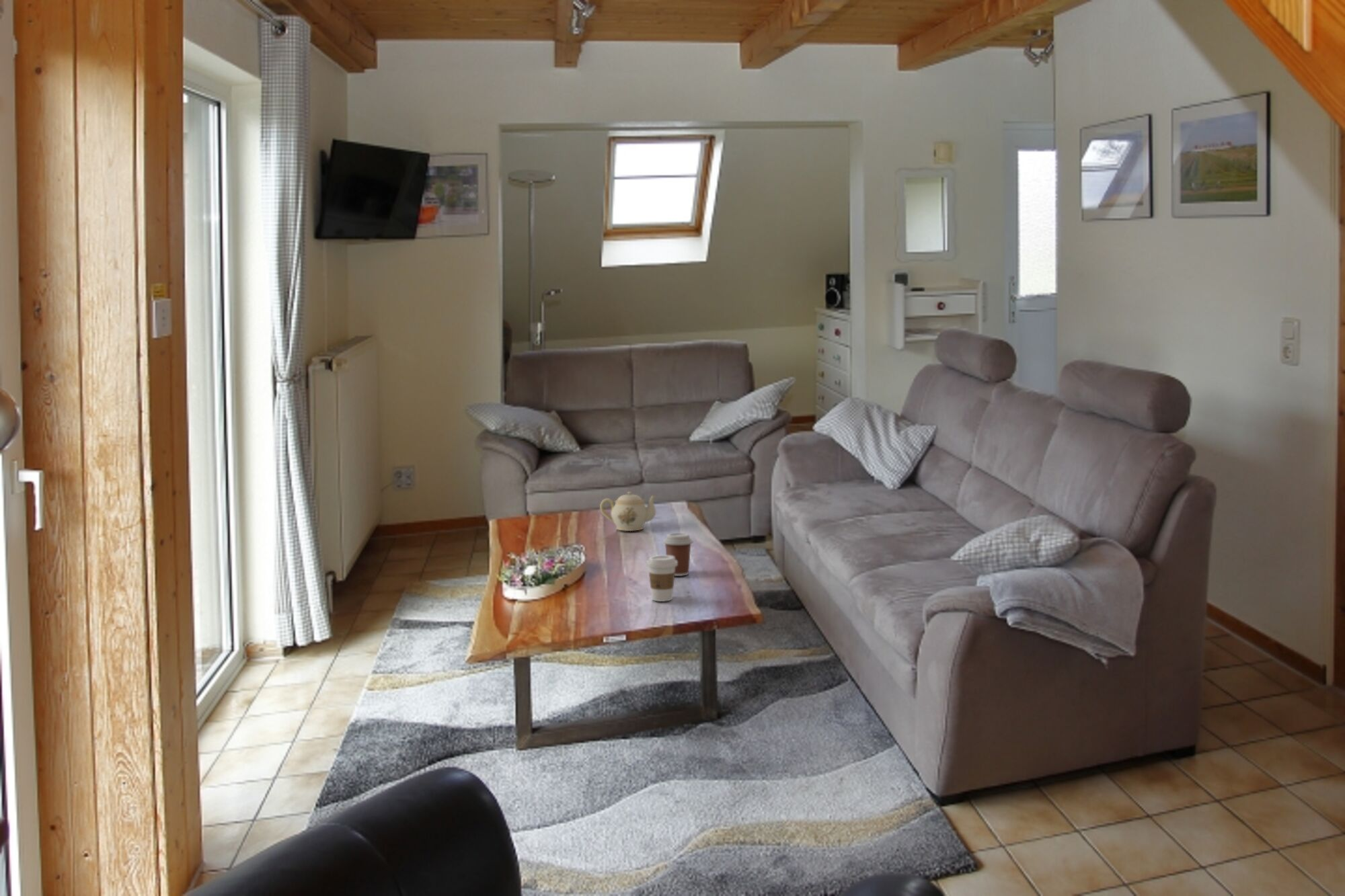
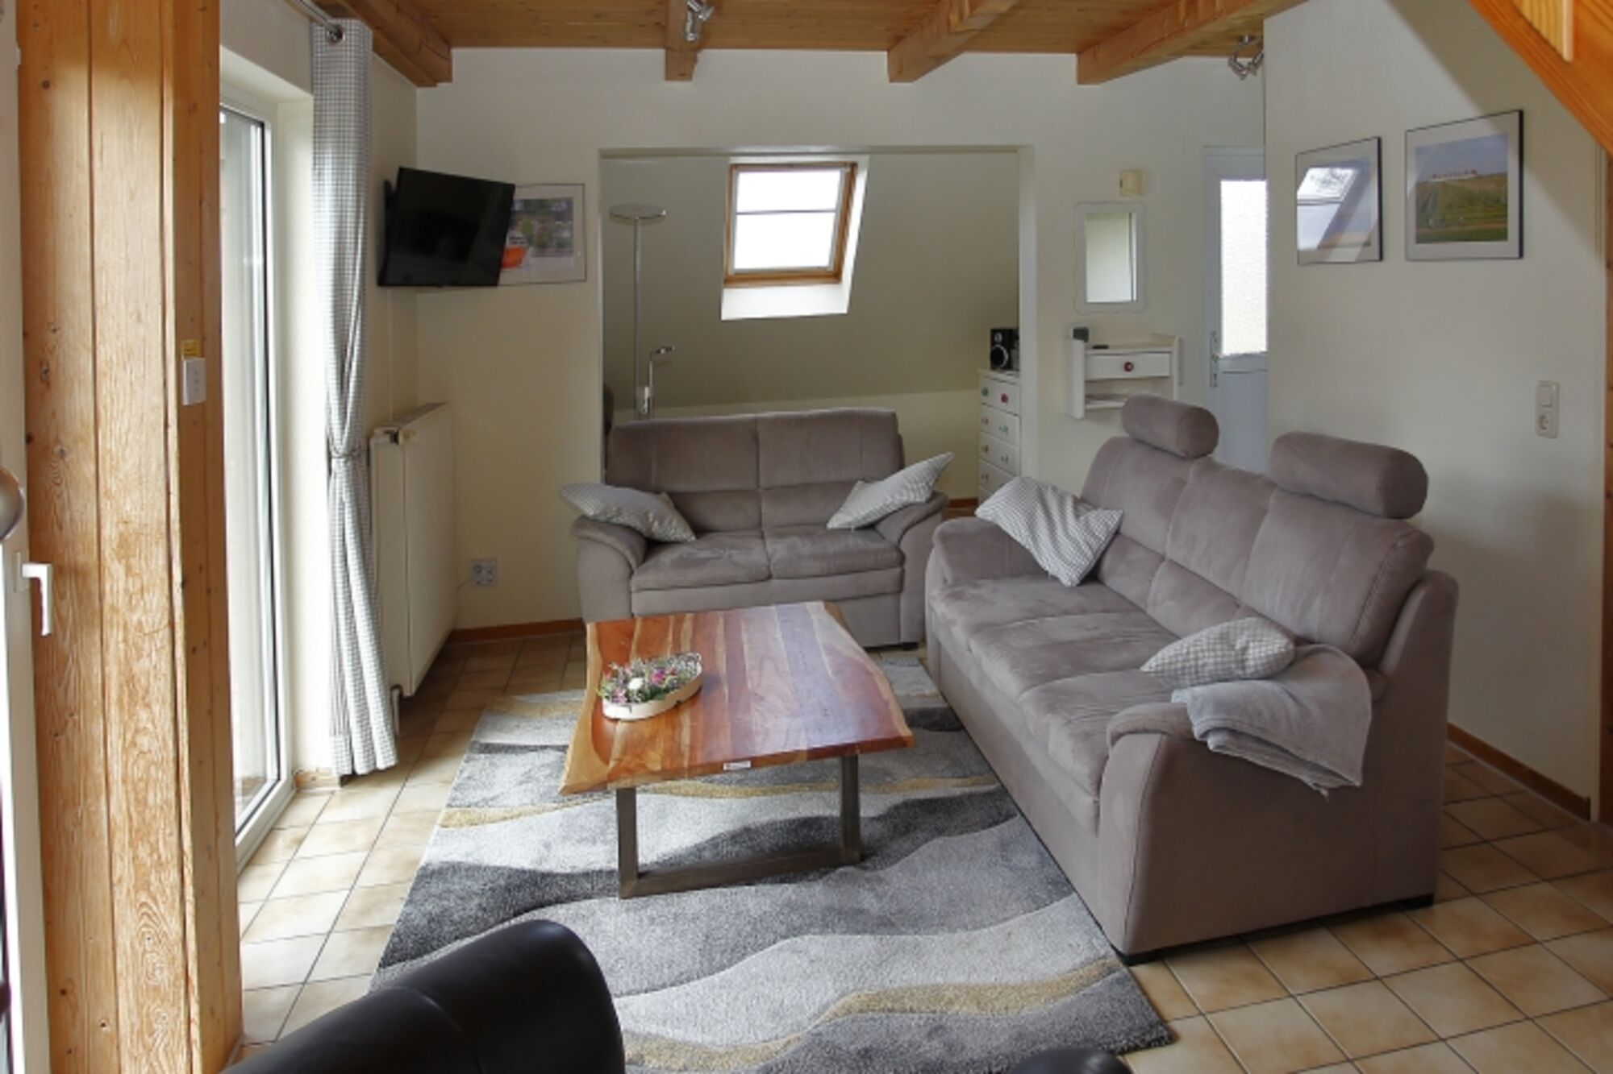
- teapot (628, 510)
- coffee cup (662, 578)
- coffee cup (678, 554)
